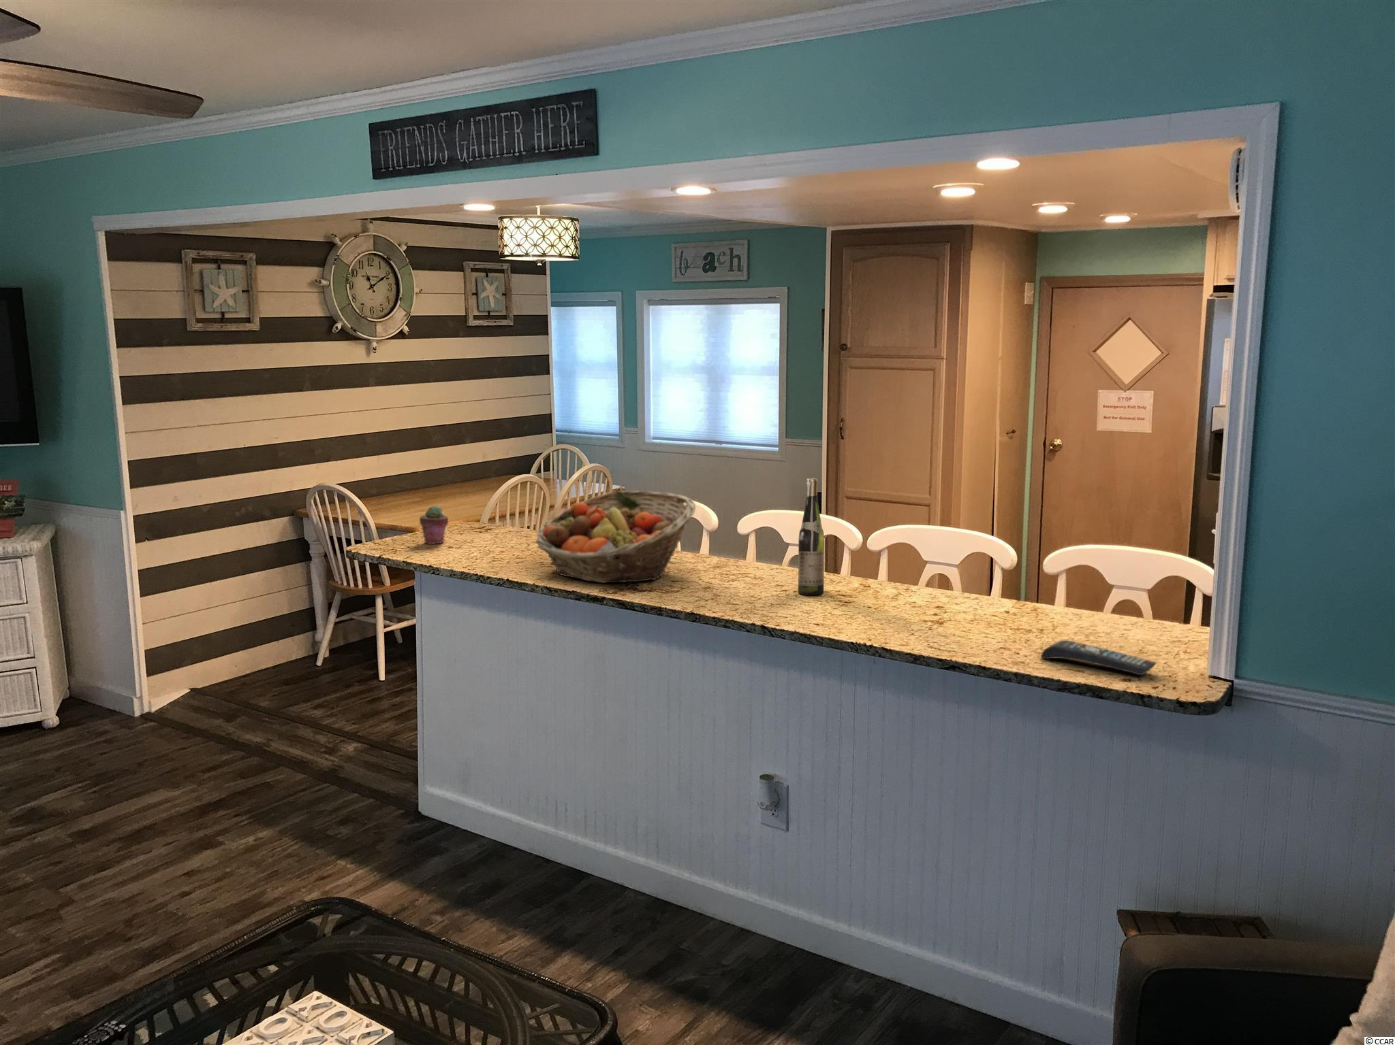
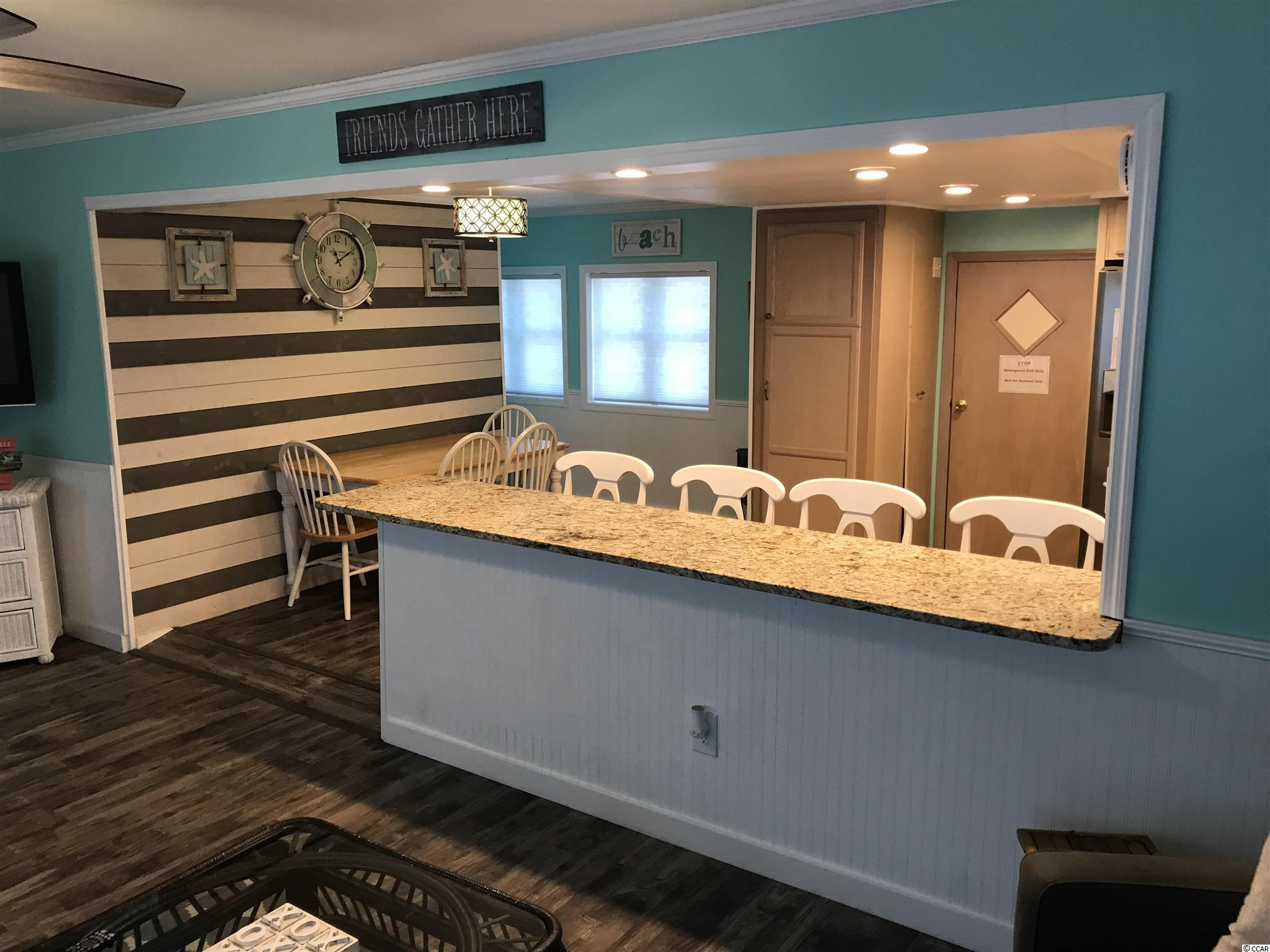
- potted succulent (434, 524)
- remote control (1097, 656)
- wine bottle (812, 536)
- fruit basket (615, 535)
